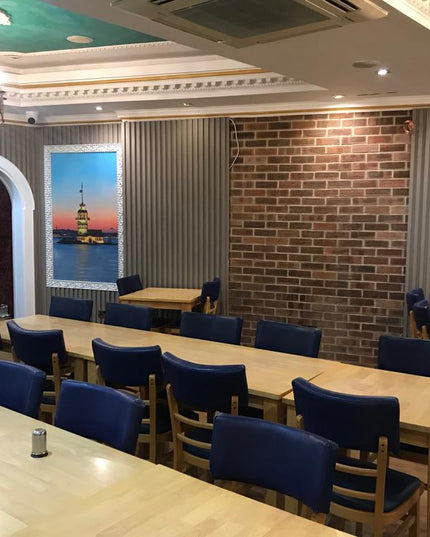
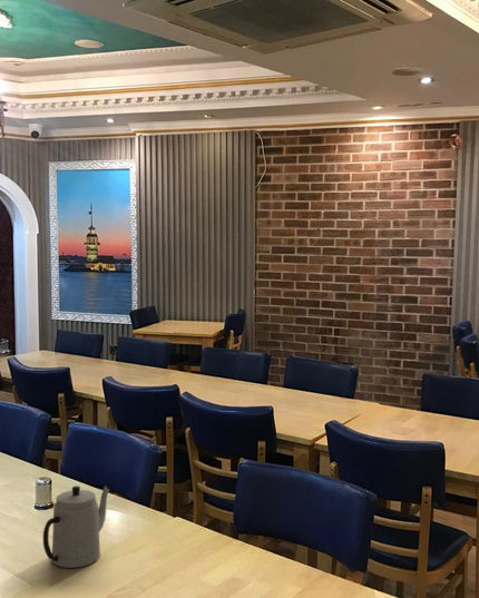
+ teapot (78, 520)
